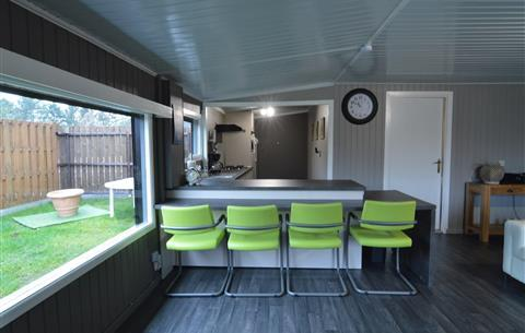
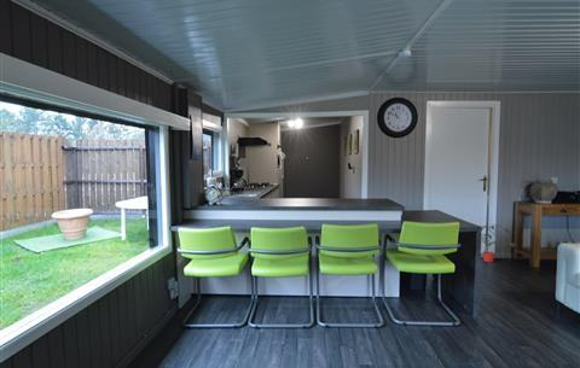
+ potted plant (491, 243)
